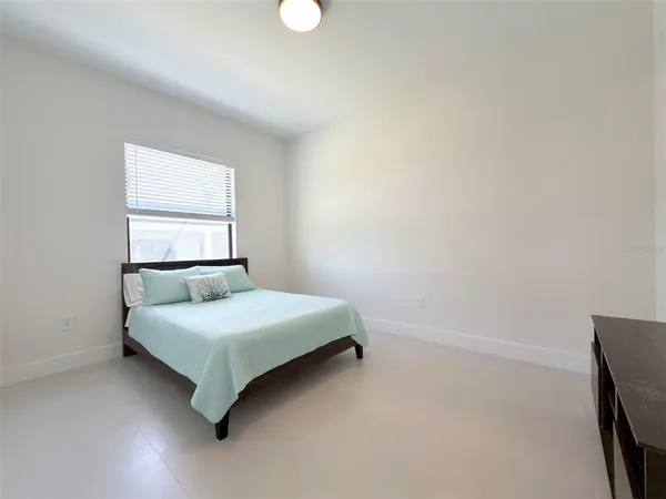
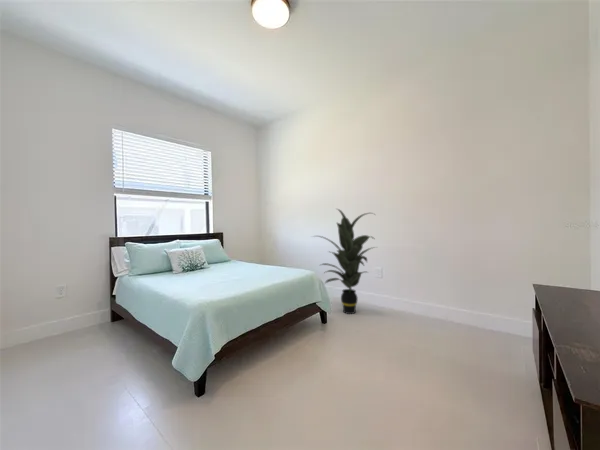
+ indoor plant (346, 259)
